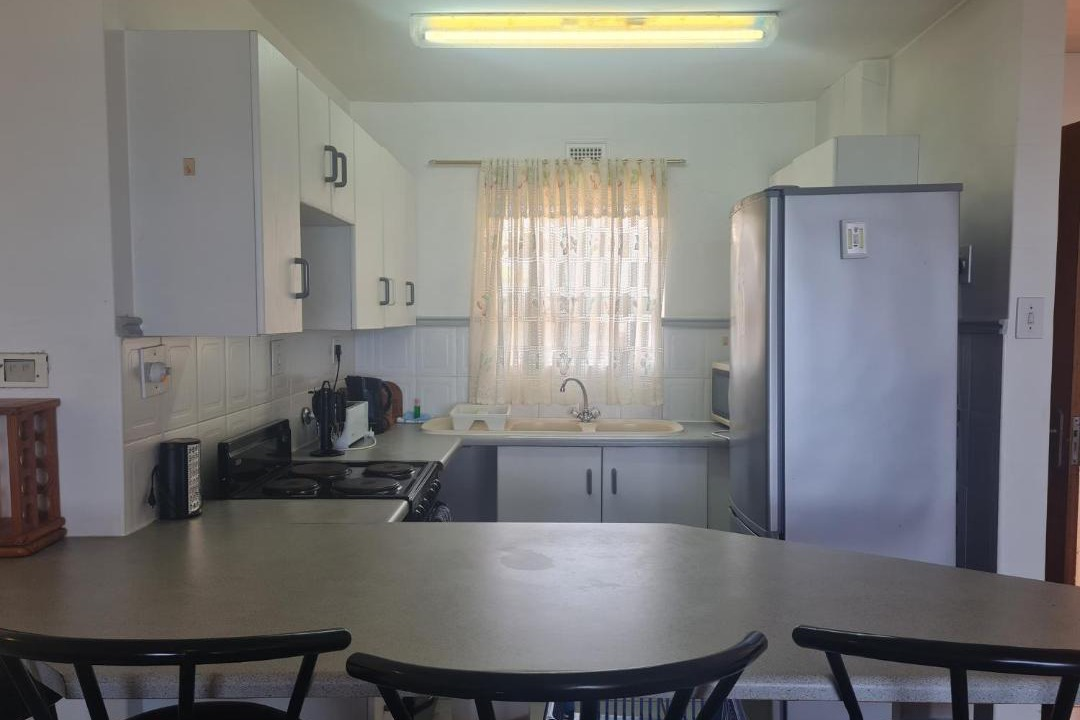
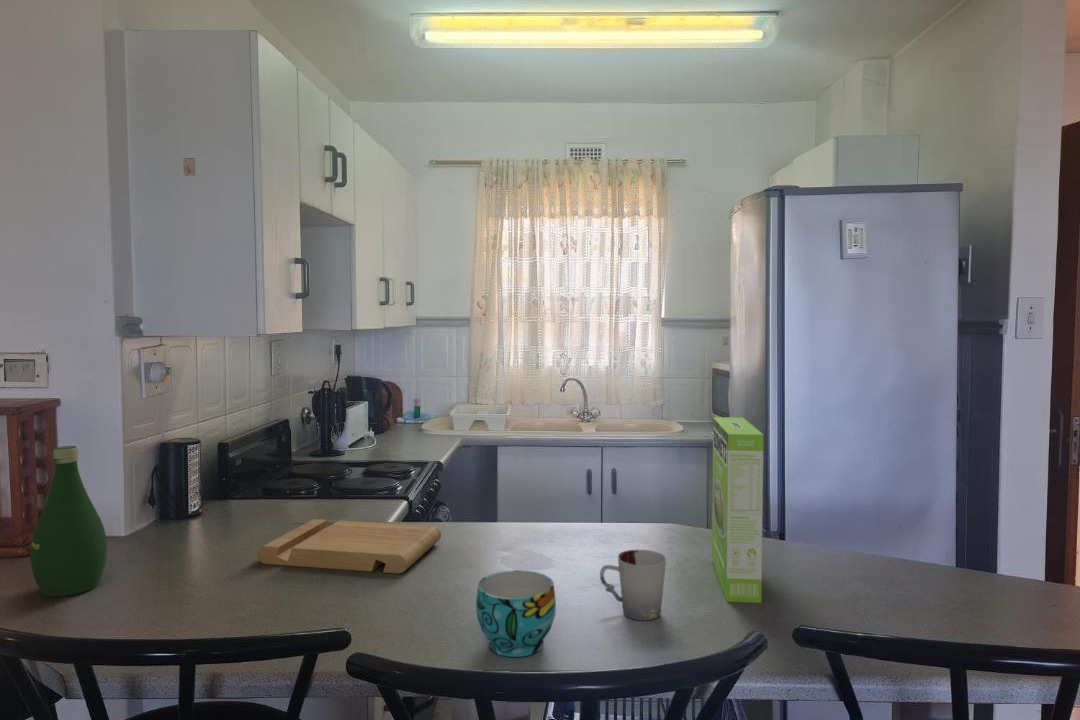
+ cup (632, 584)
+ cup (512, 612)
+ cake mix box (735, 502)
+ bottle (68, 518)
+ cutting board (353, 544)
